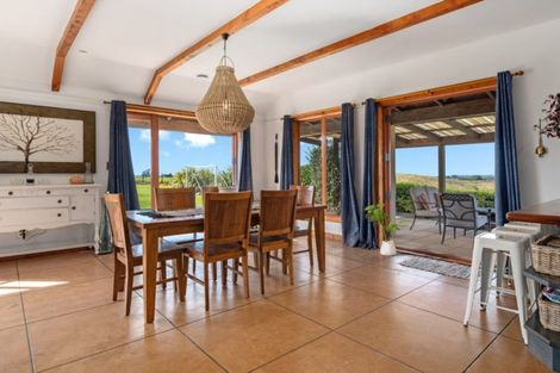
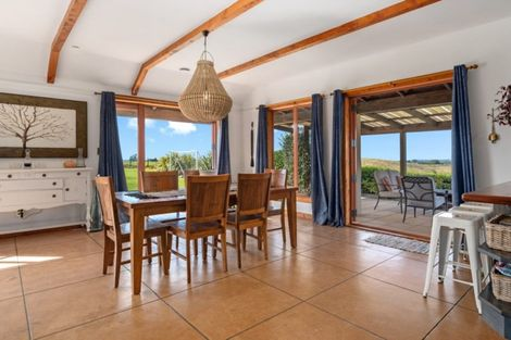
- house plant (384, 230)
